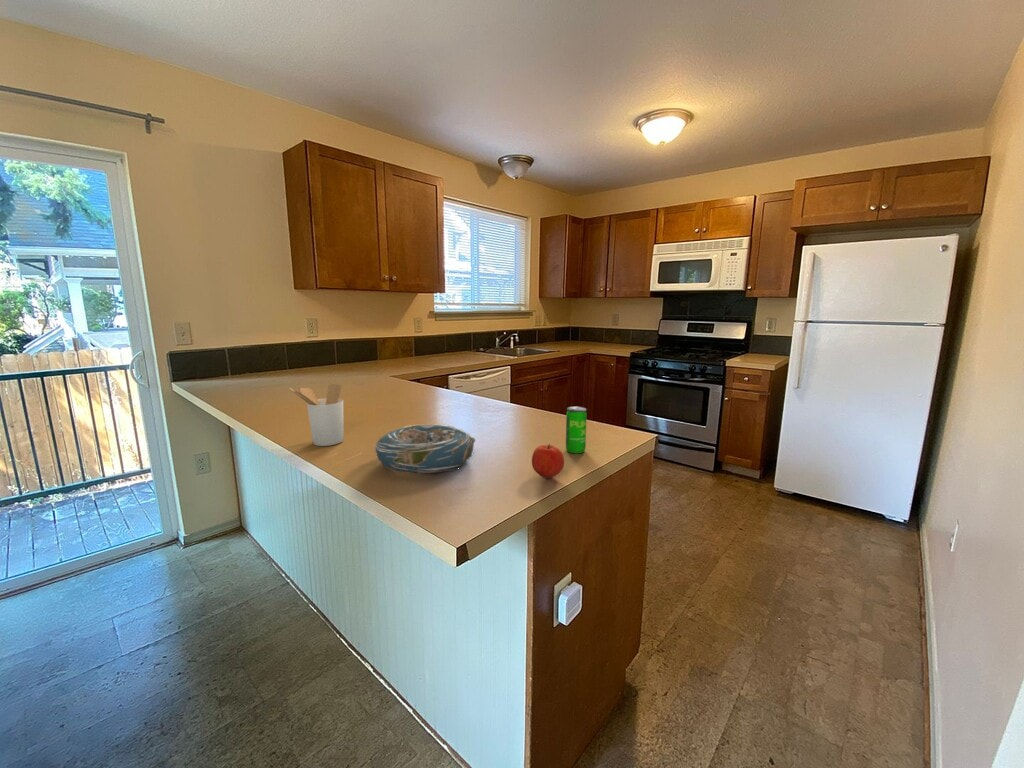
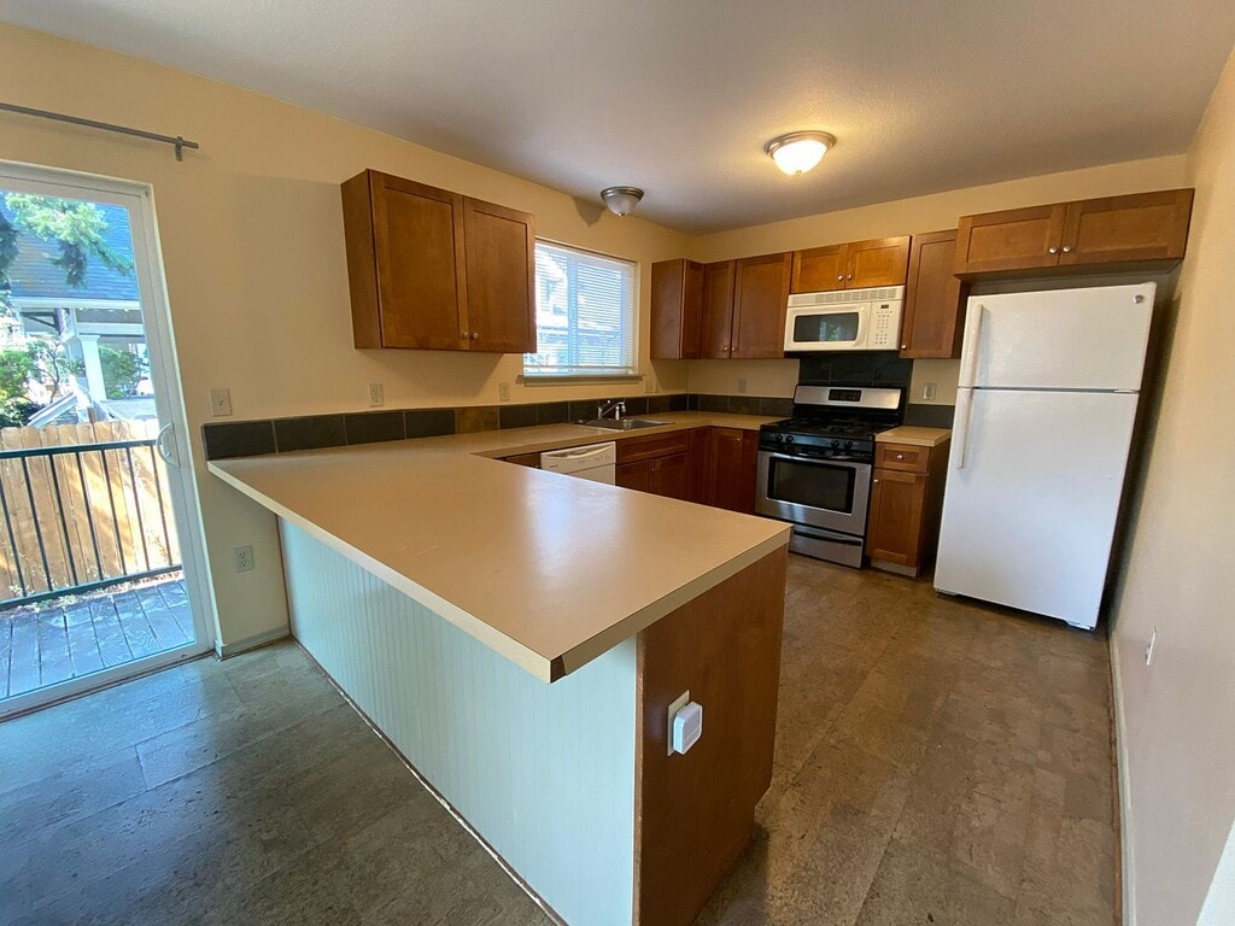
- utensil holder (317, 413)
- beverage can (576, 429)
- apple (547, 460)
- decorative bowl (425, 446)
